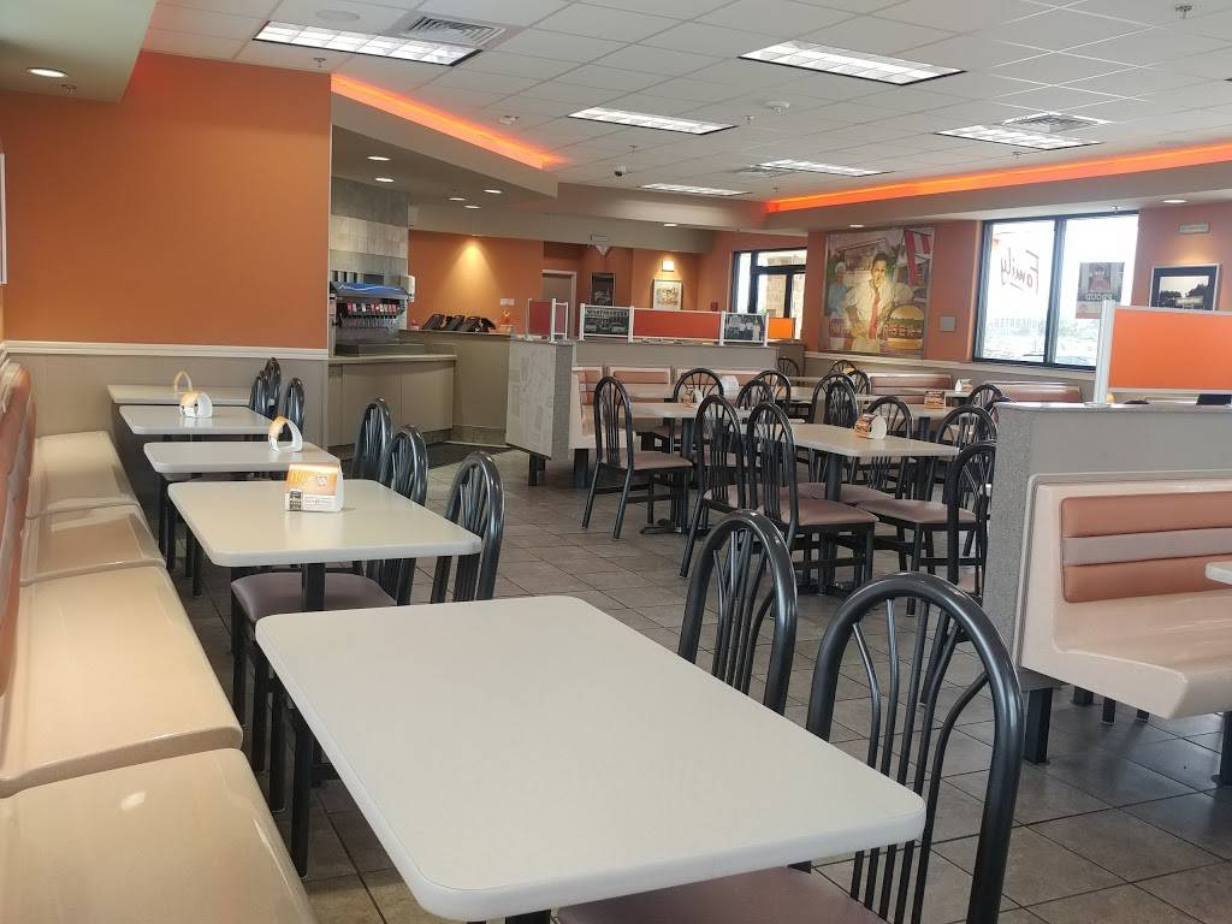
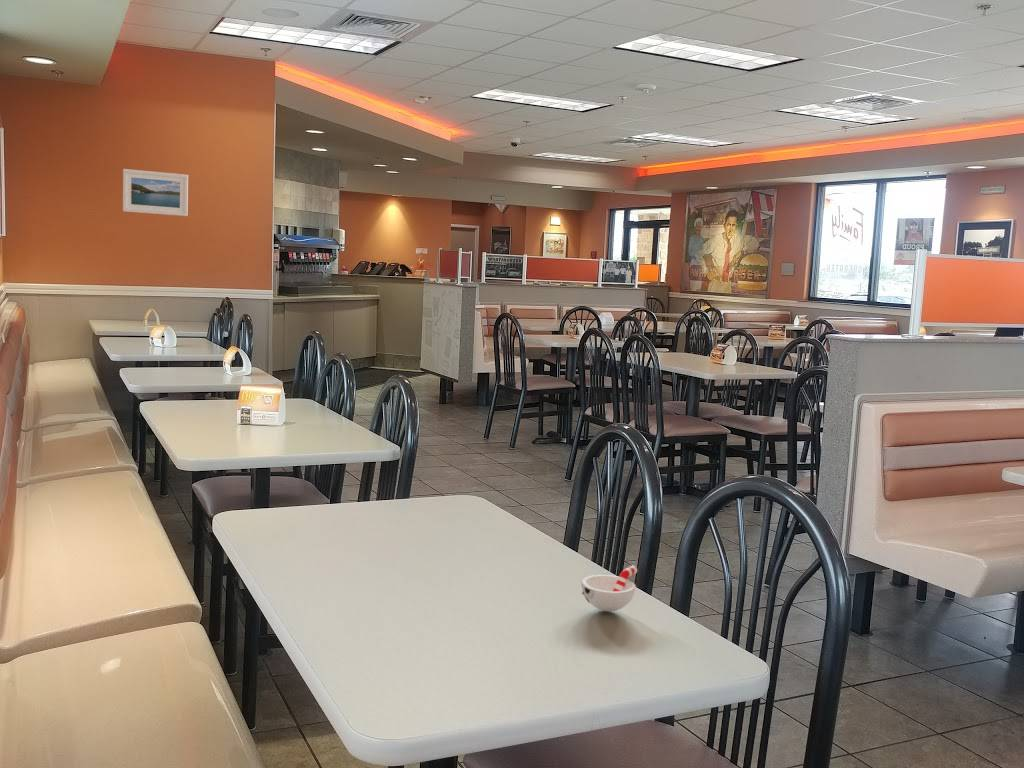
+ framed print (155, 192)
+ cup (611, 590)
